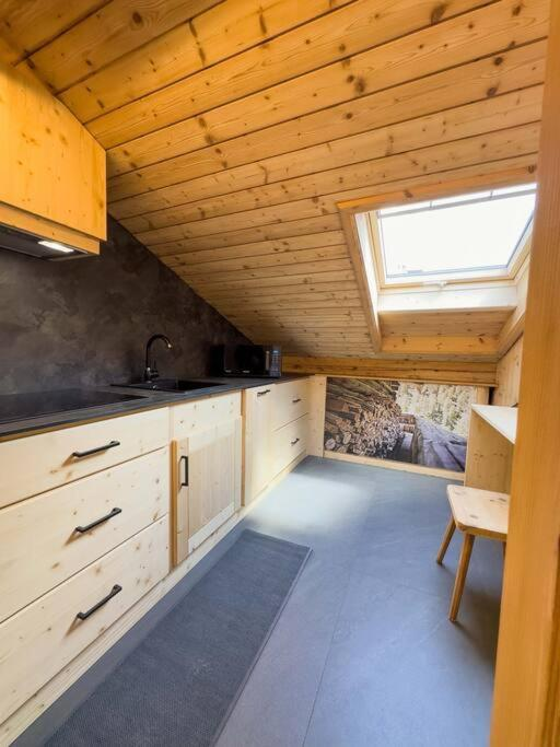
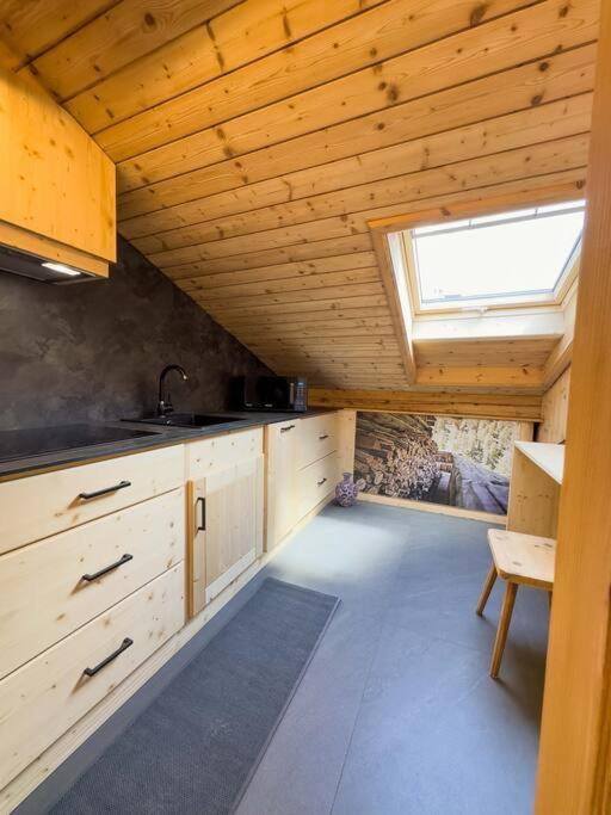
+ vase (346, 489)
